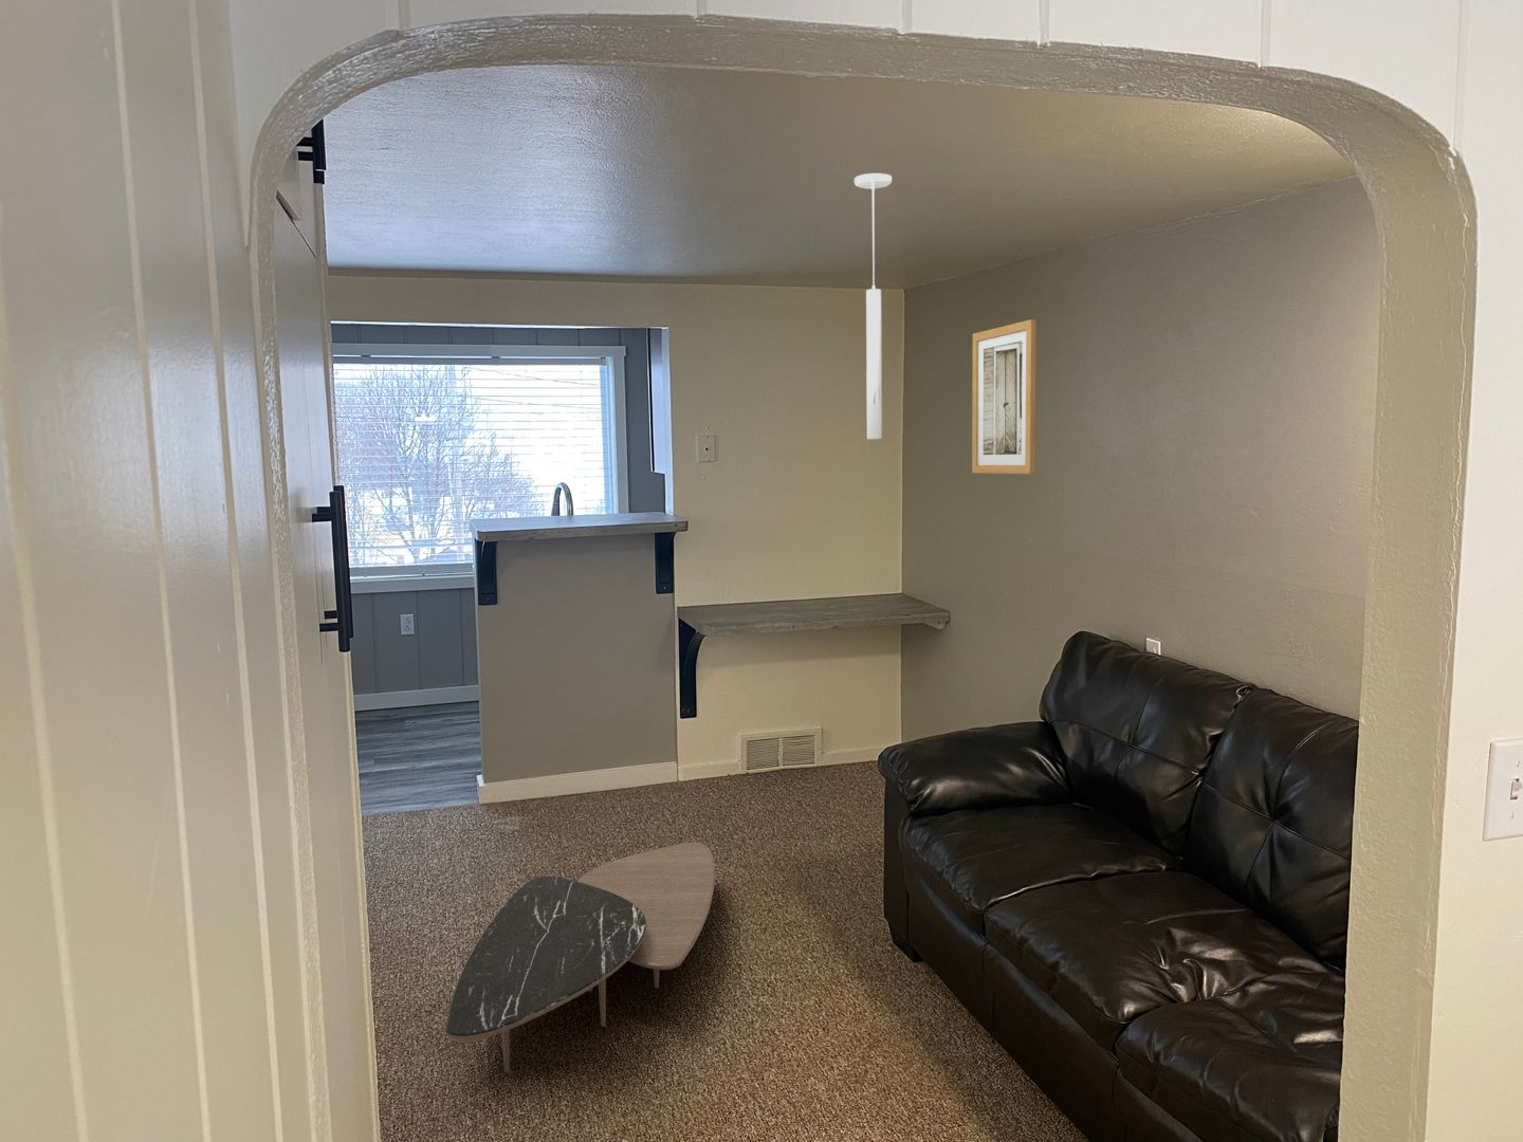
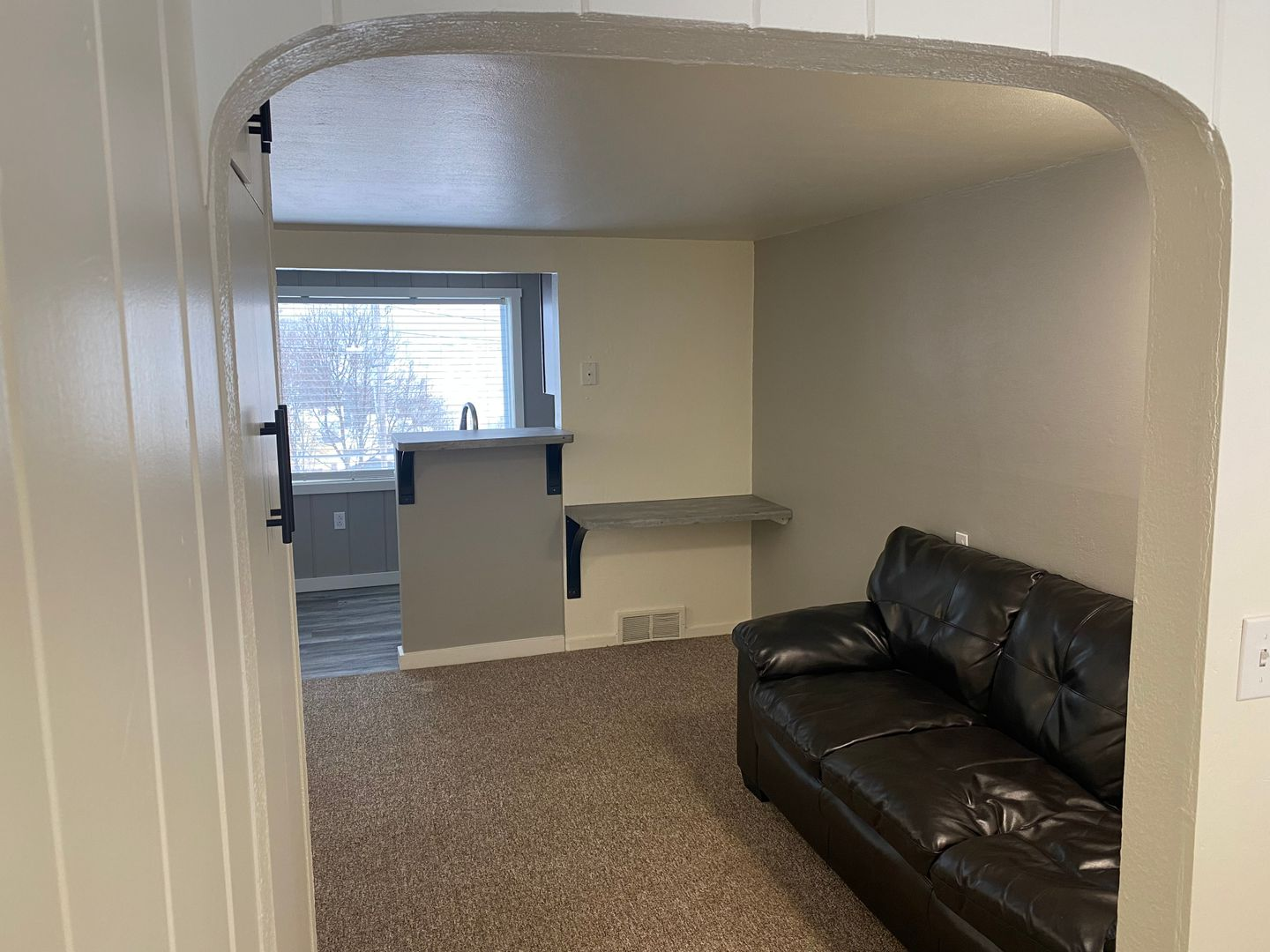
- ceiling light (873, 309)
- wall art (1001, 399)
- coffee table (603, 944)
